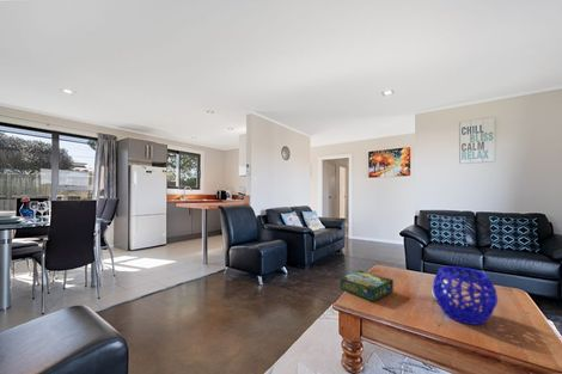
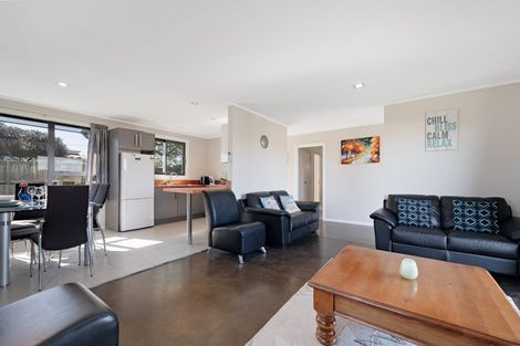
- decorative bowl (463, 295)
- board game (366, 284)
